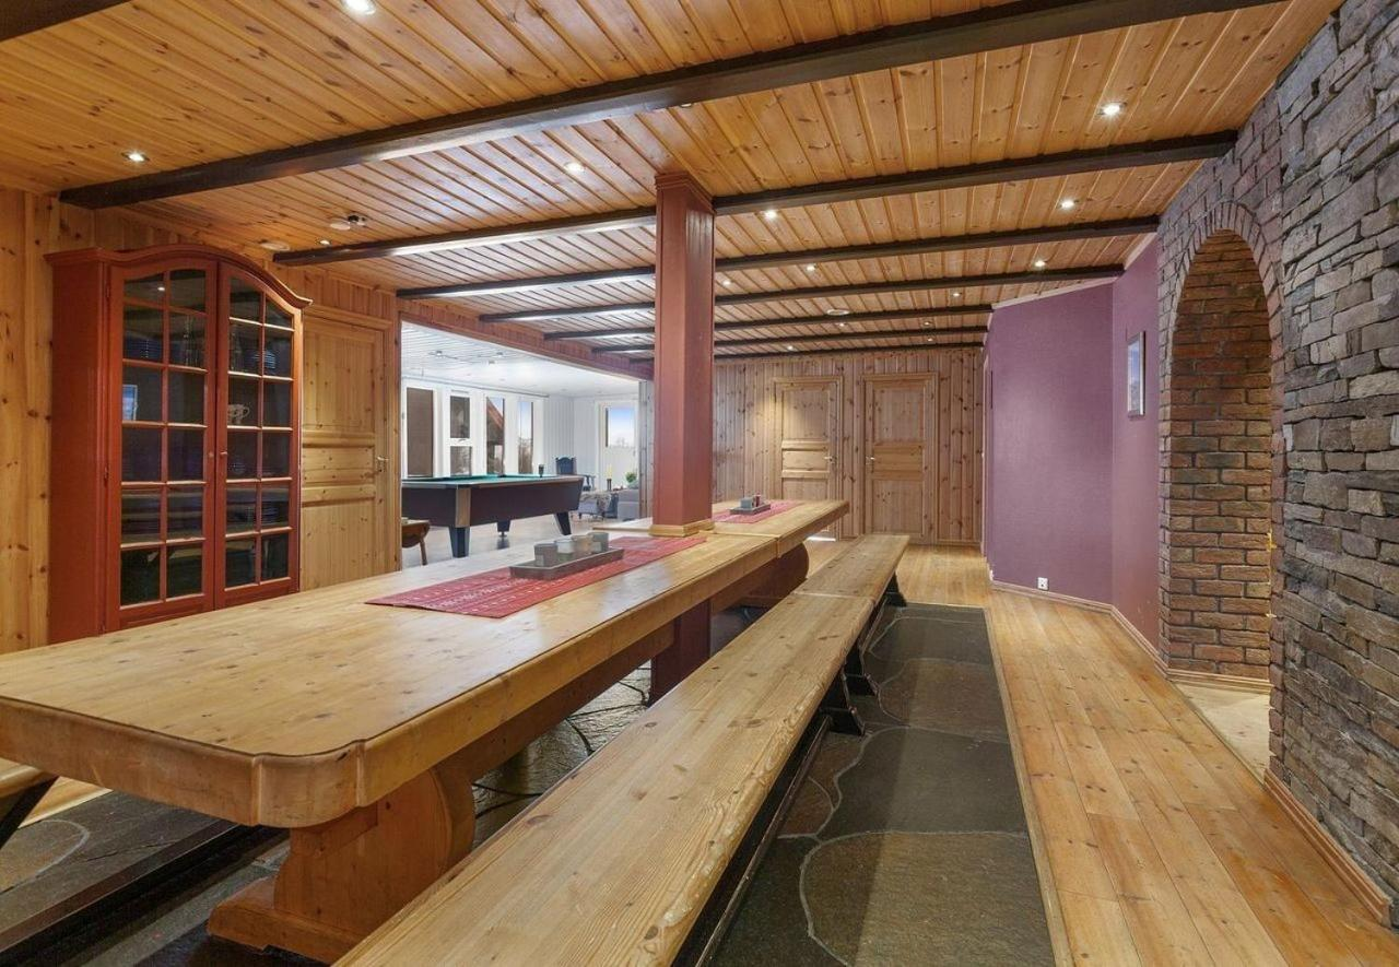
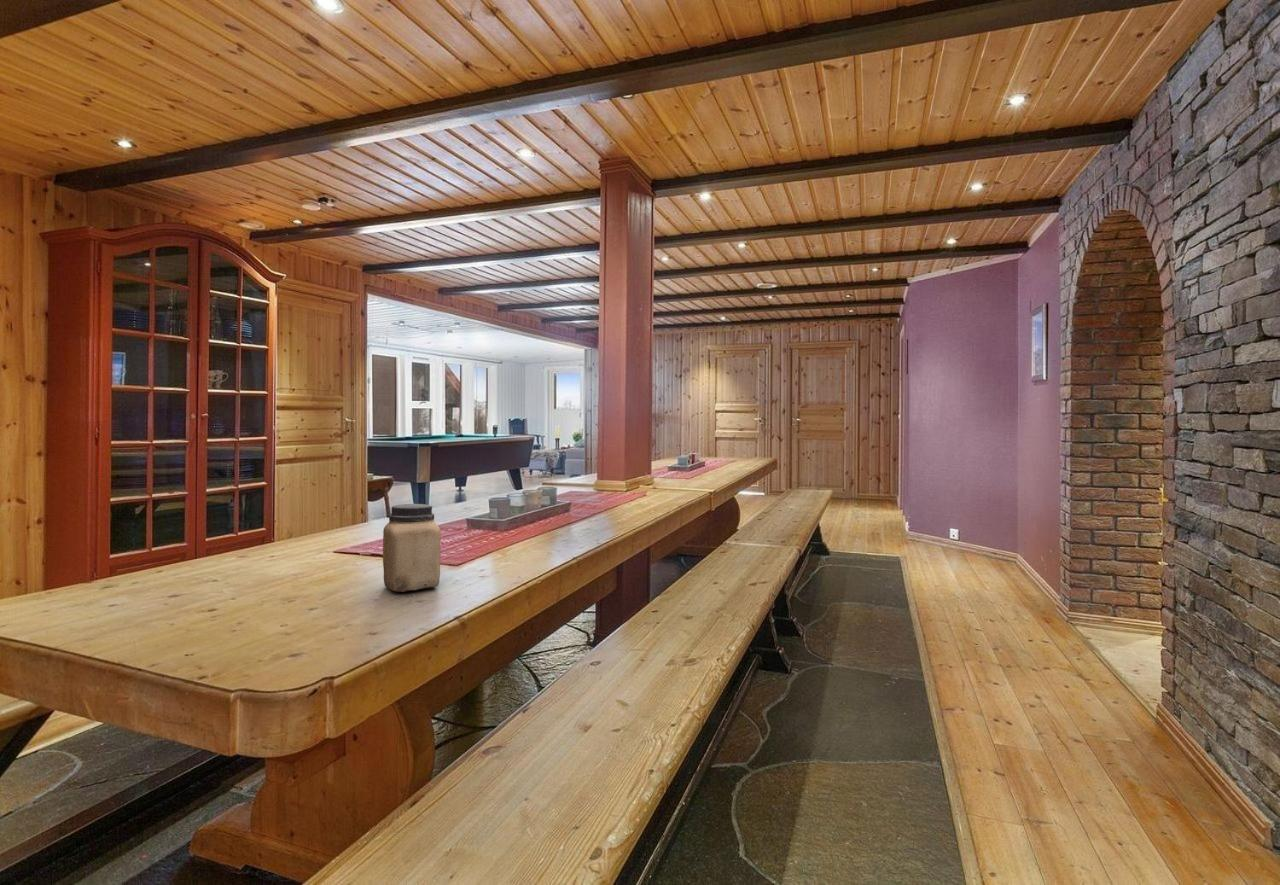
+ jar (411, 545)
